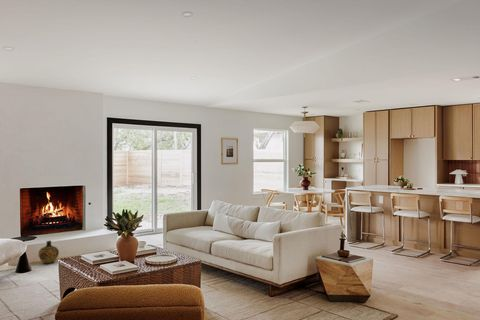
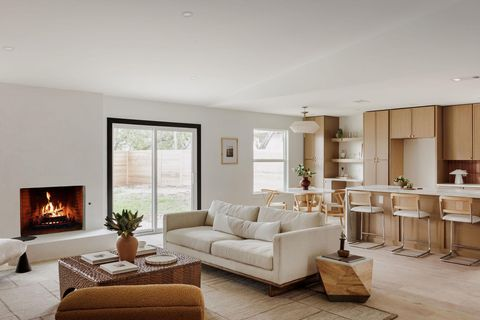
- ceramic jug (48, 251)
